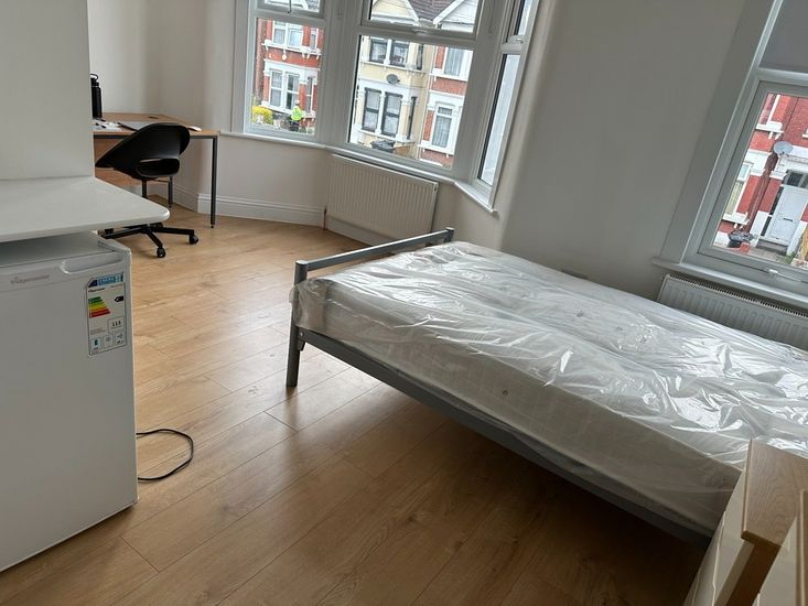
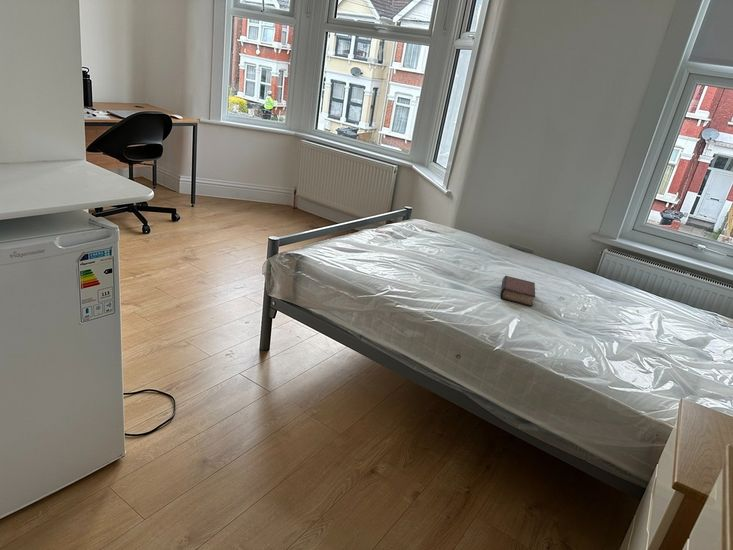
+ book (517, 290)
